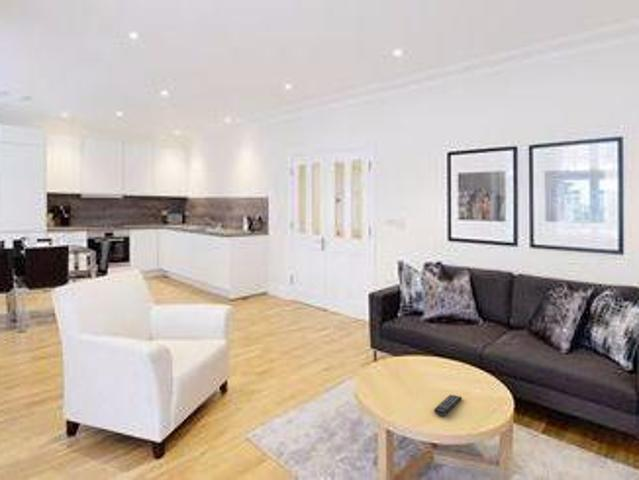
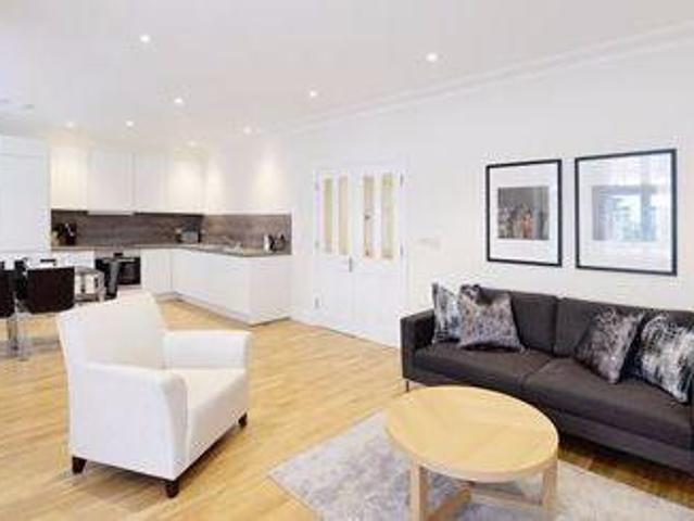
- remote control (448, 404)
